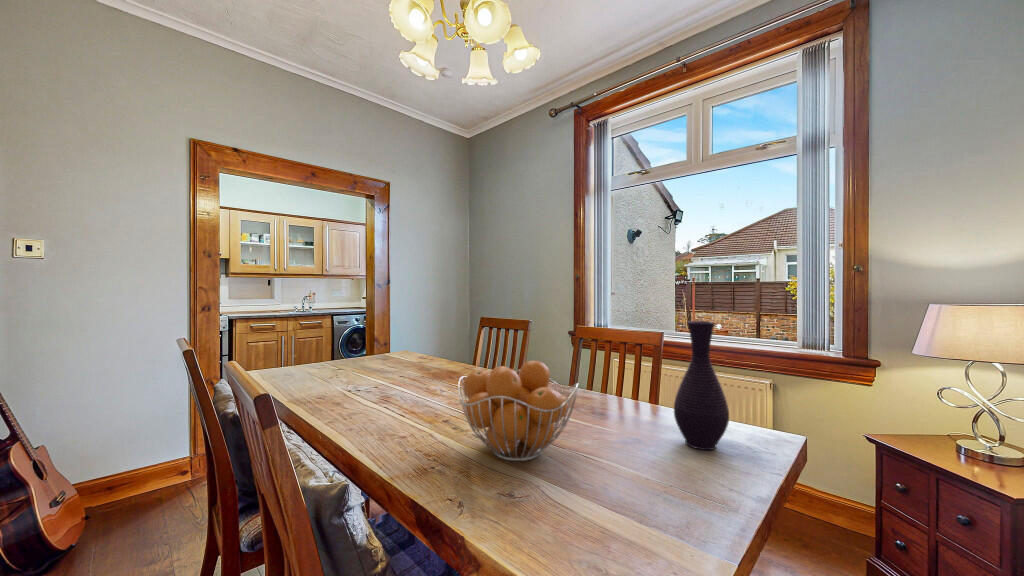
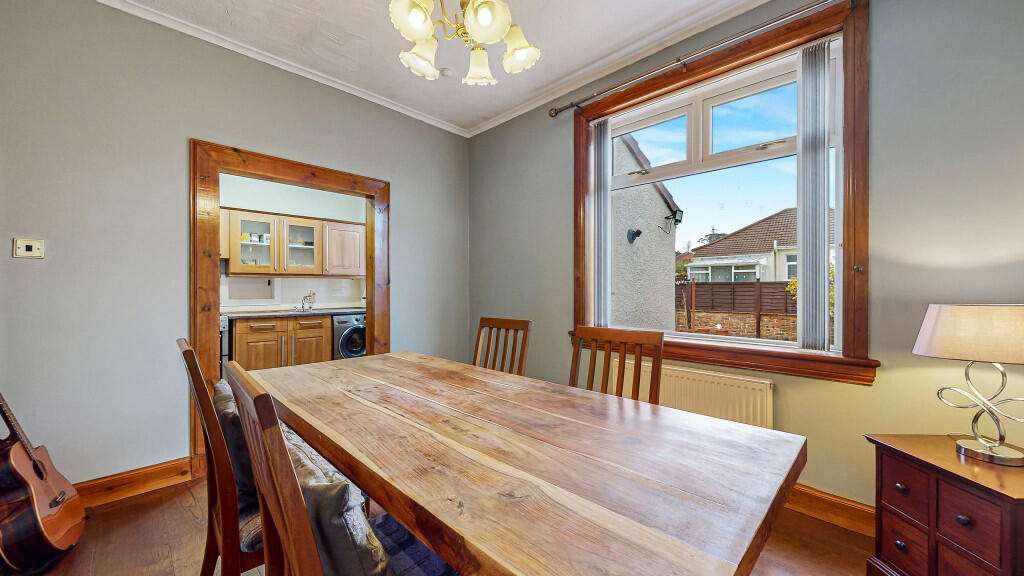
- fruit basket (517, 406)
- vase (700, 383)
